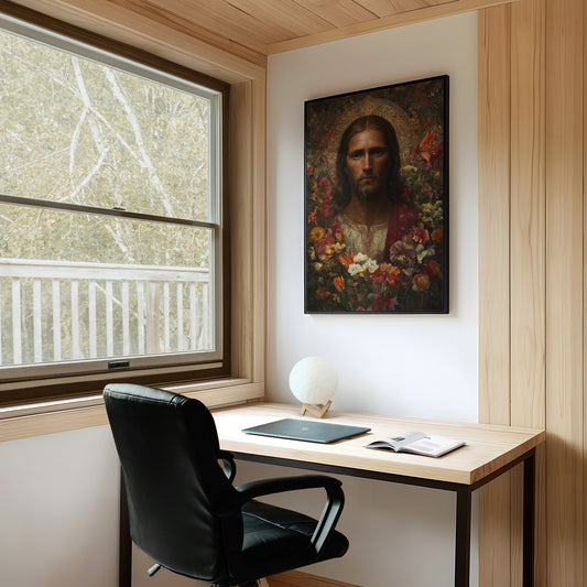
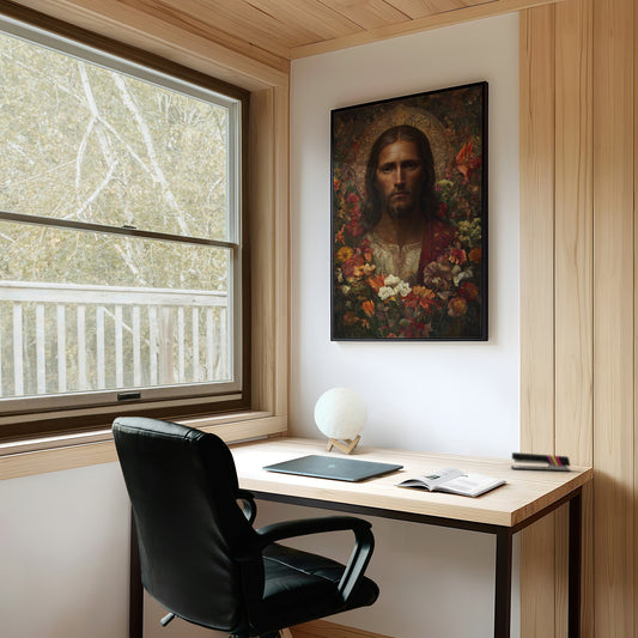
+ stapler (540, 461)
